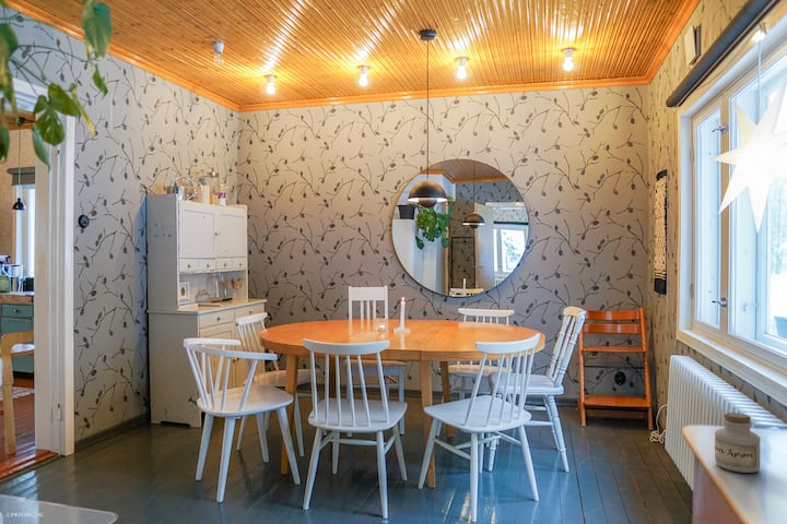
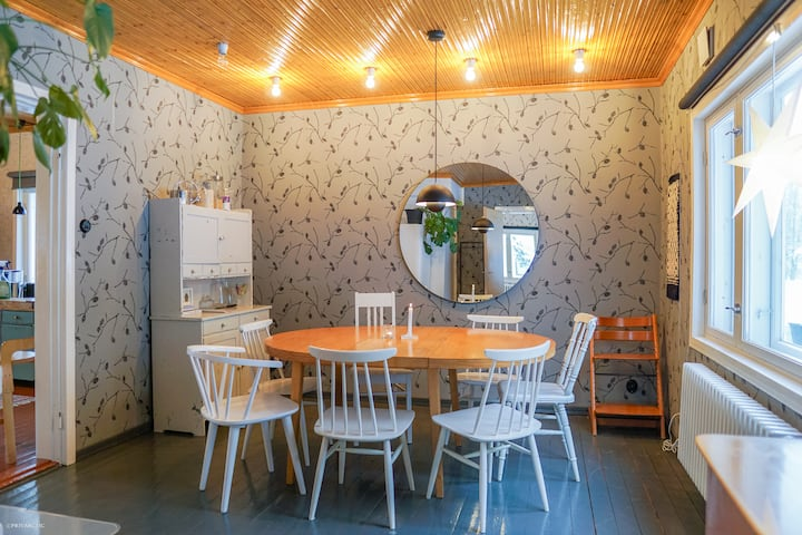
- jar (737, 440)
